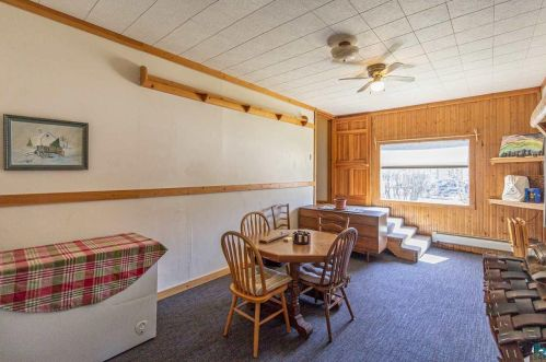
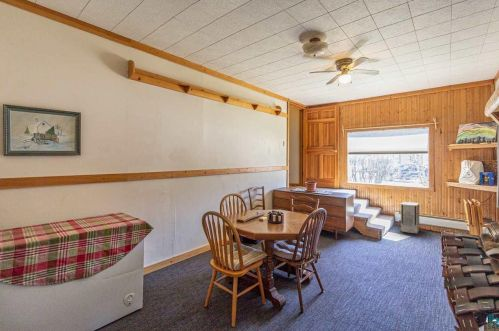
+ air purifier (410, 217)
